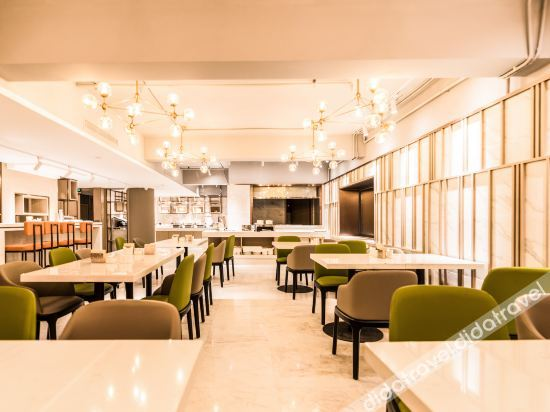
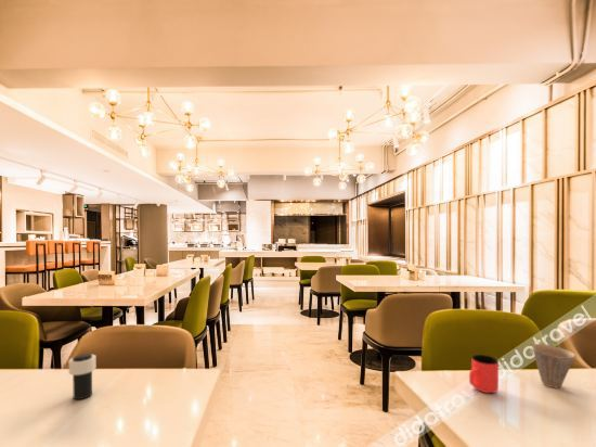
+ cup (481, 374)
+ cup (82, 375)
+ cup (553, 367)
